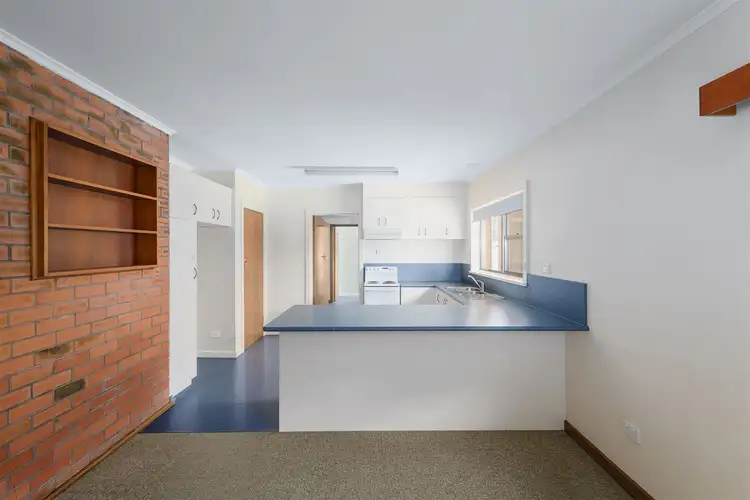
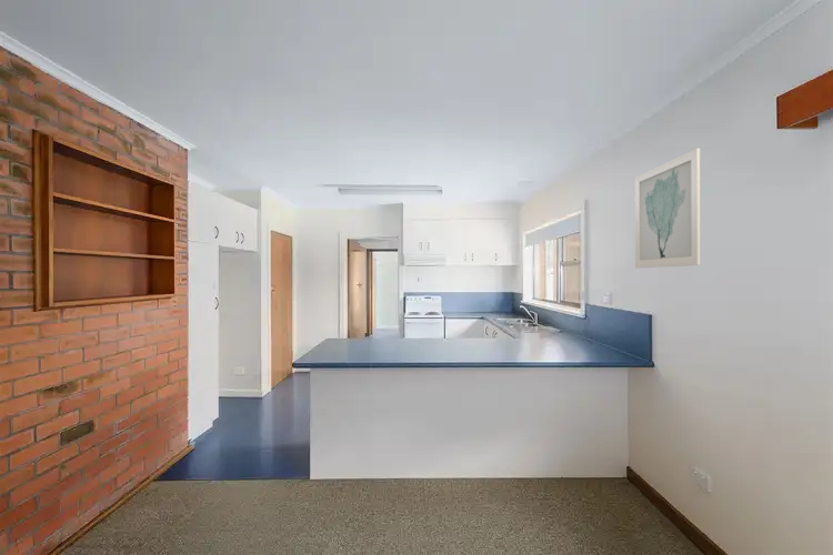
+ wall art (663, 215)
